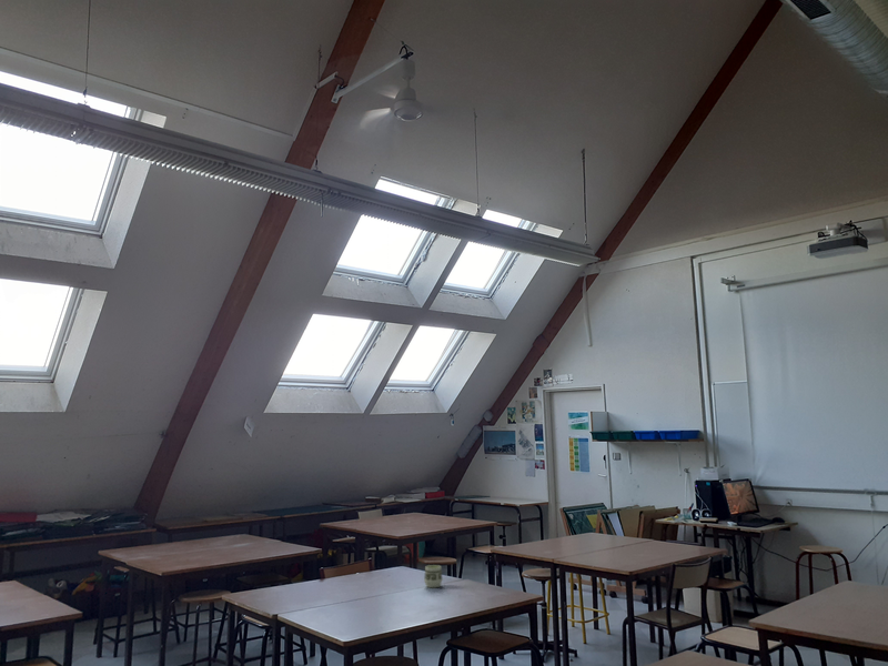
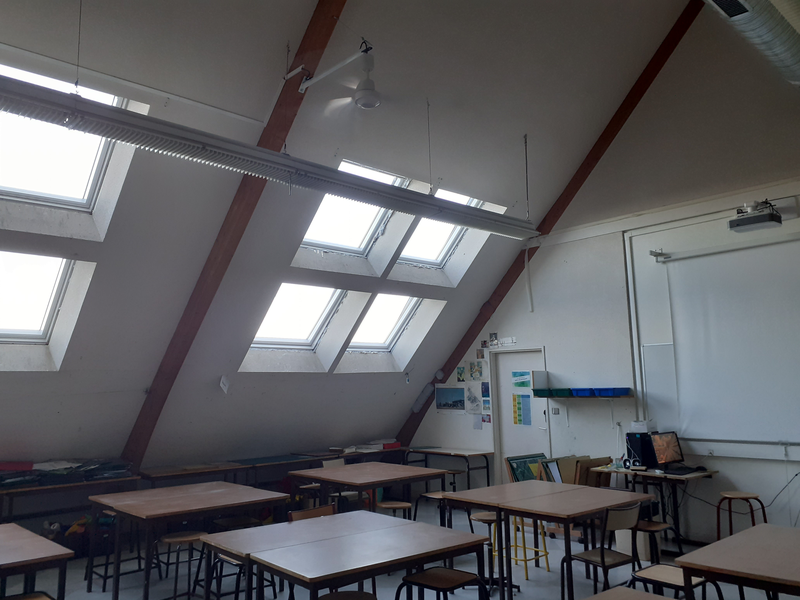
- cup (433, 576)
